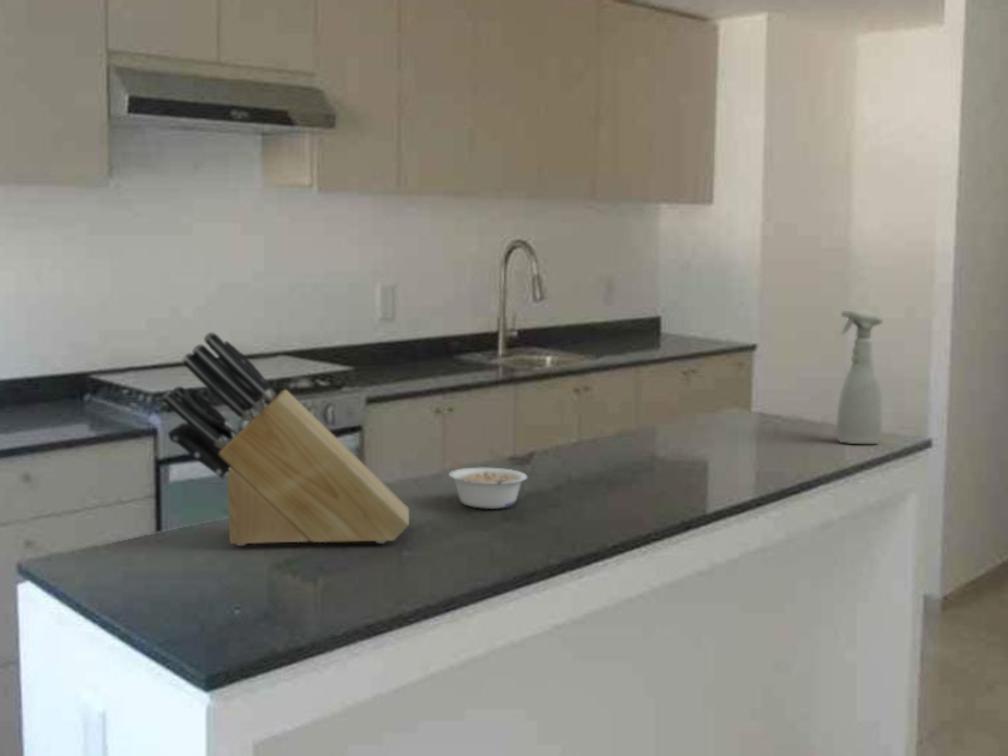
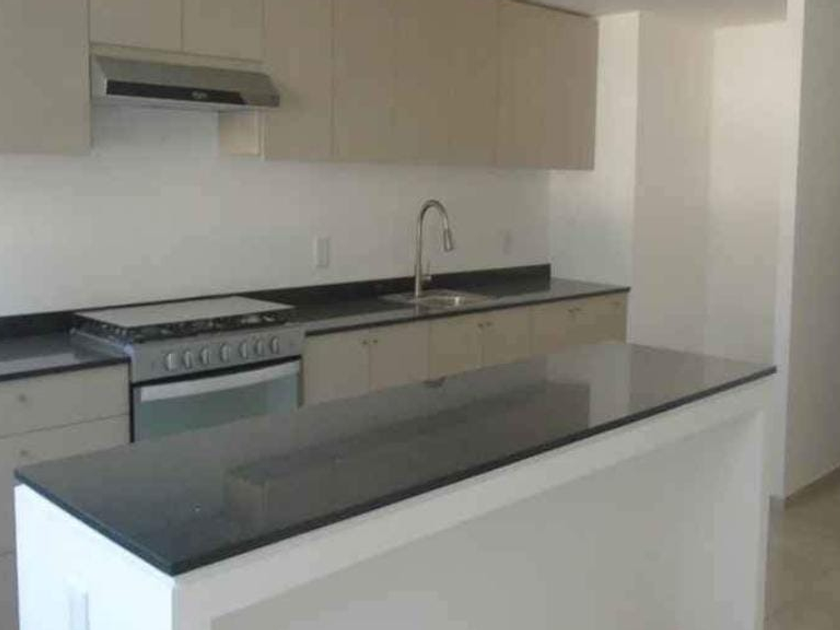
- legume (490, 486)
- spray bottle (862, 376)
- knife block (289, 434)
